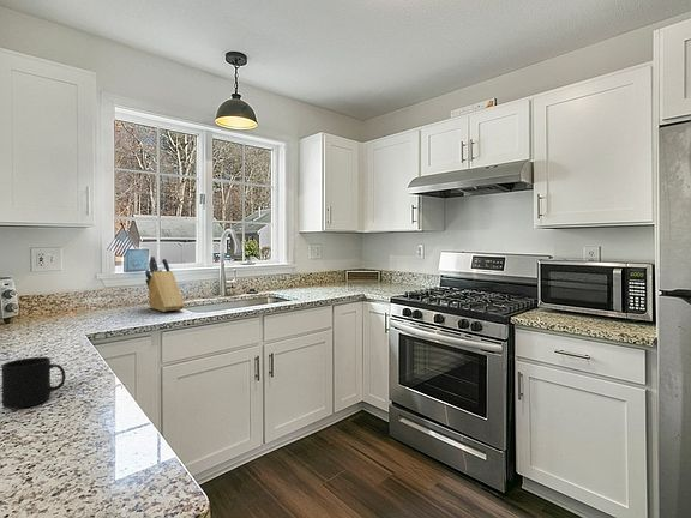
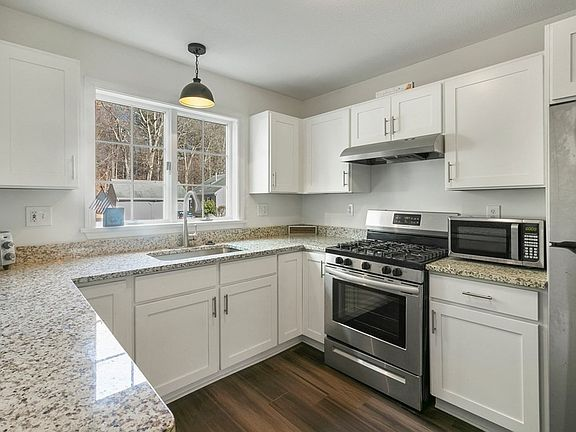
- knife block (163, 282)
- mug (34, 381)
